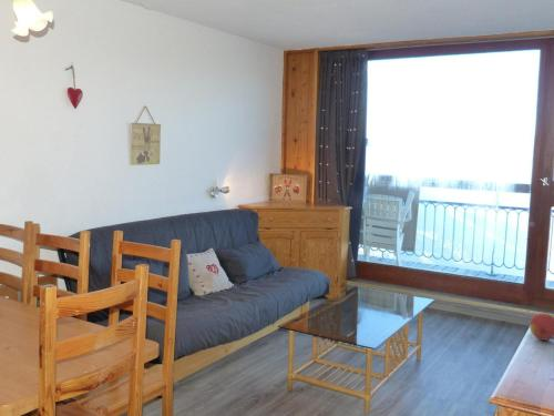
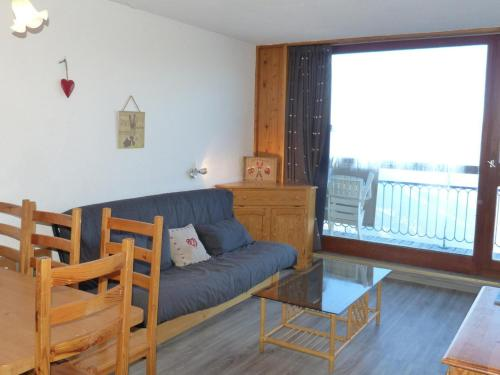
- fruit (543, 326)
